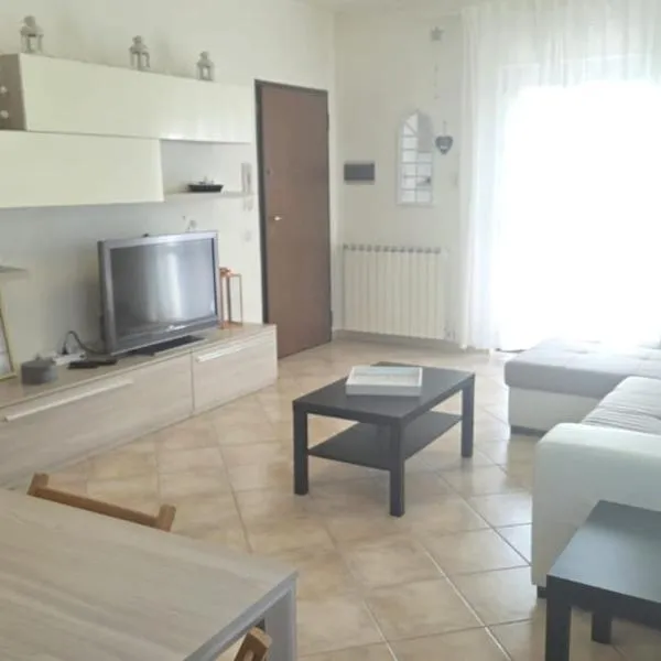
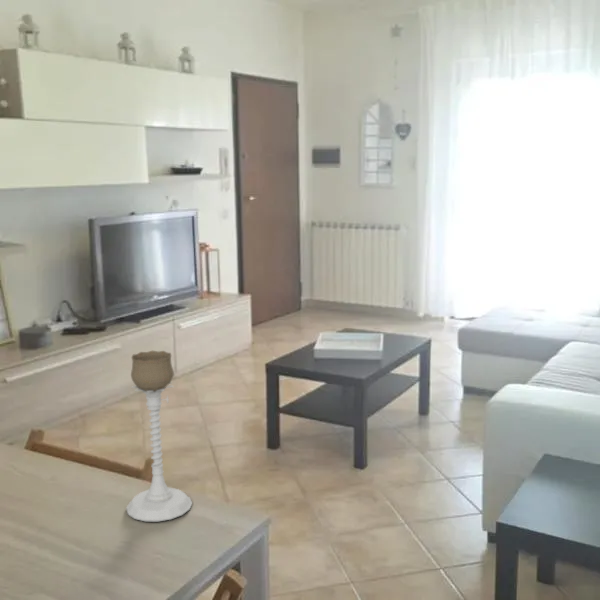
+ candle holder (155, 432)
